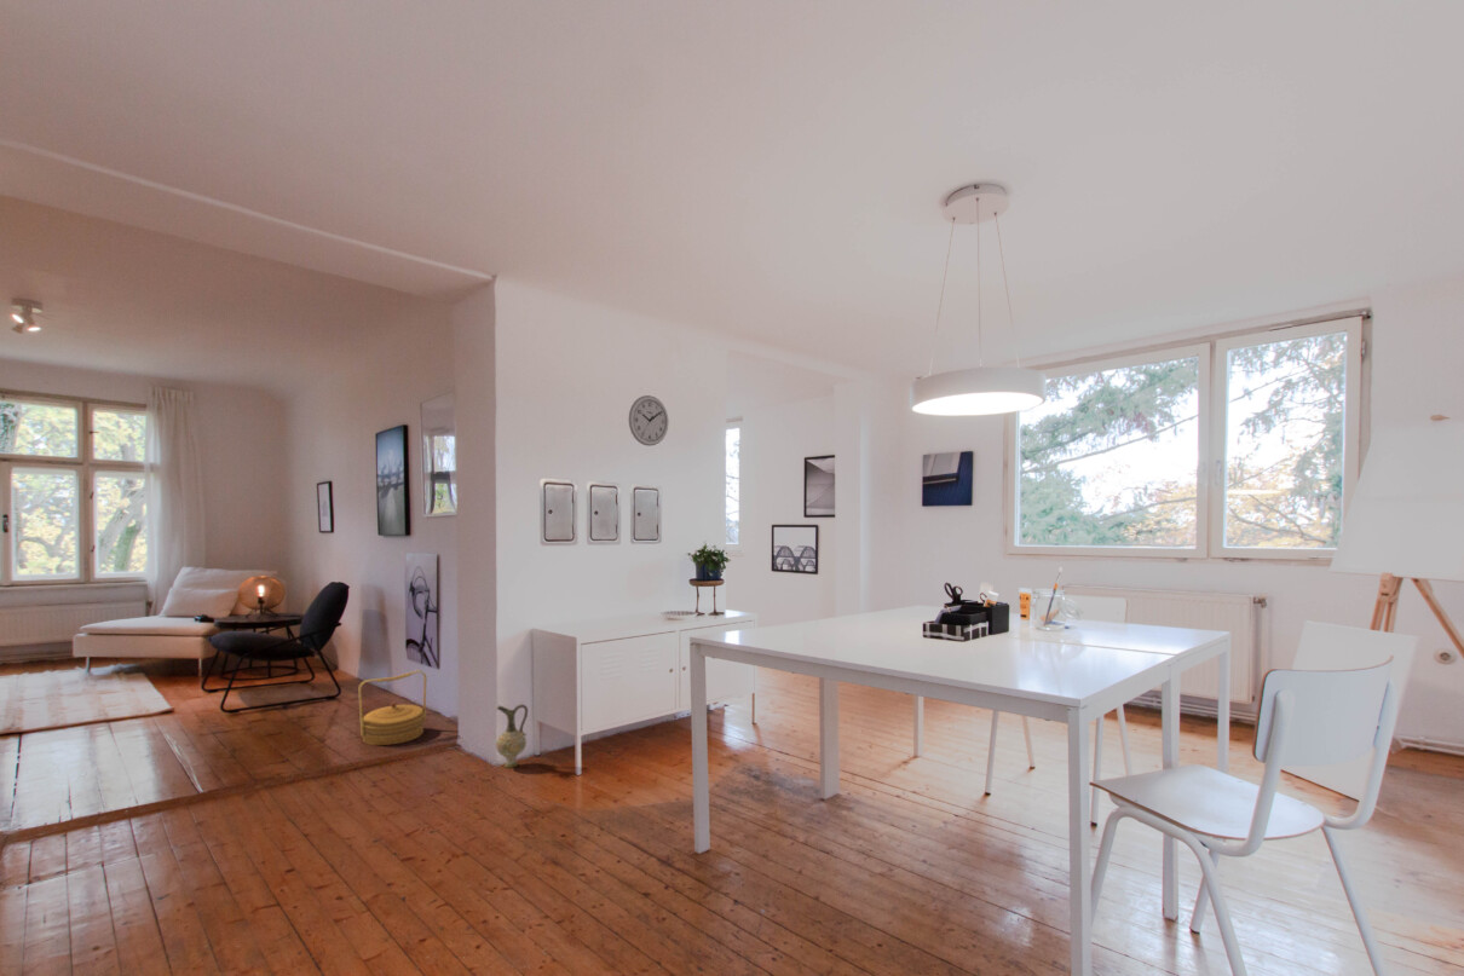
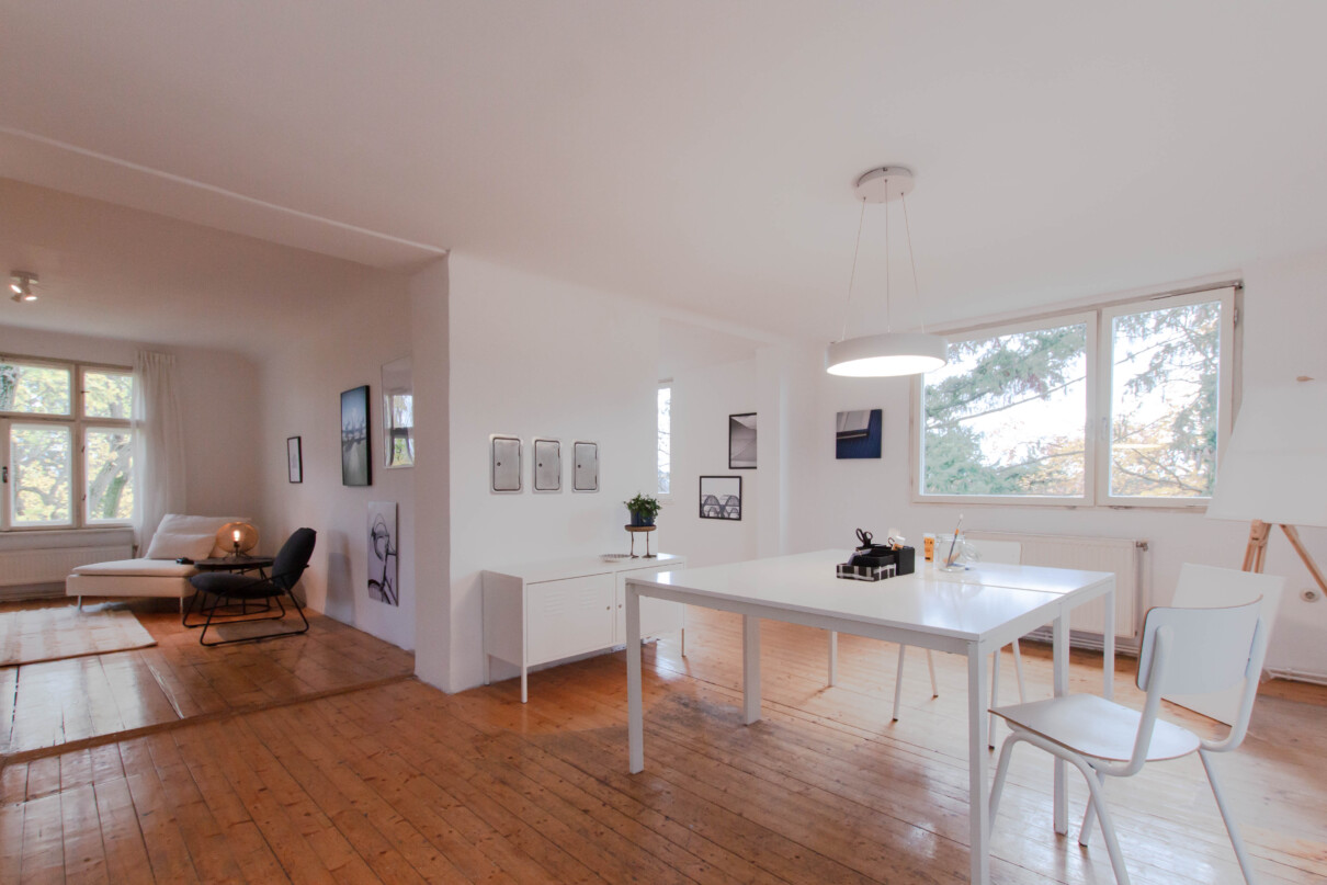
- basket (393, 705)
- ceramic jug (512, 733)
- wall clock (649, 420)
